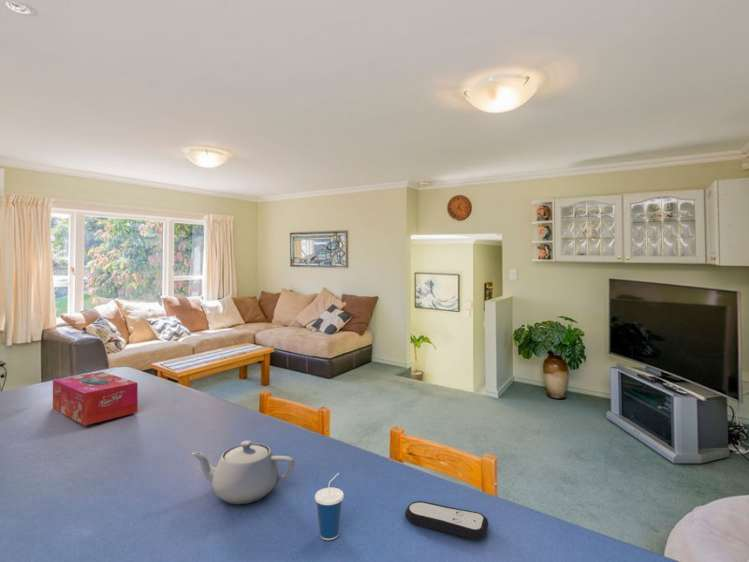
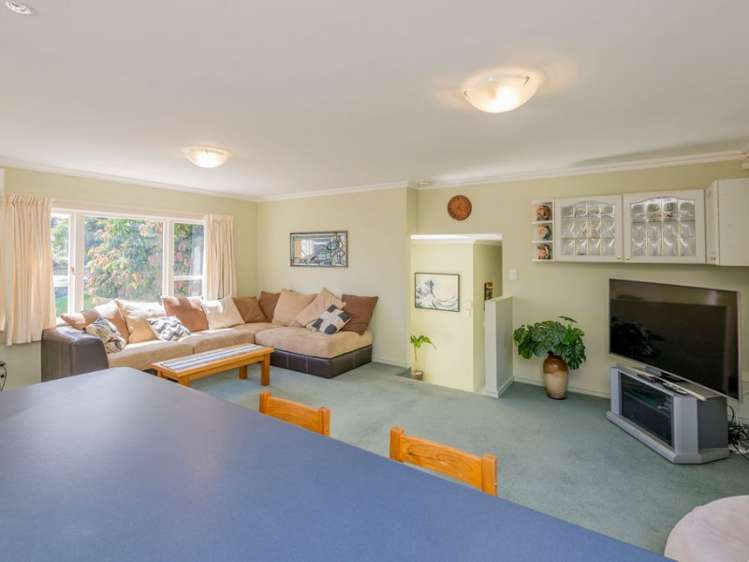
- remote control (445, 518)
- teapot (243, 467)
- tissue box (94, 395)
- cup (329, 503)
